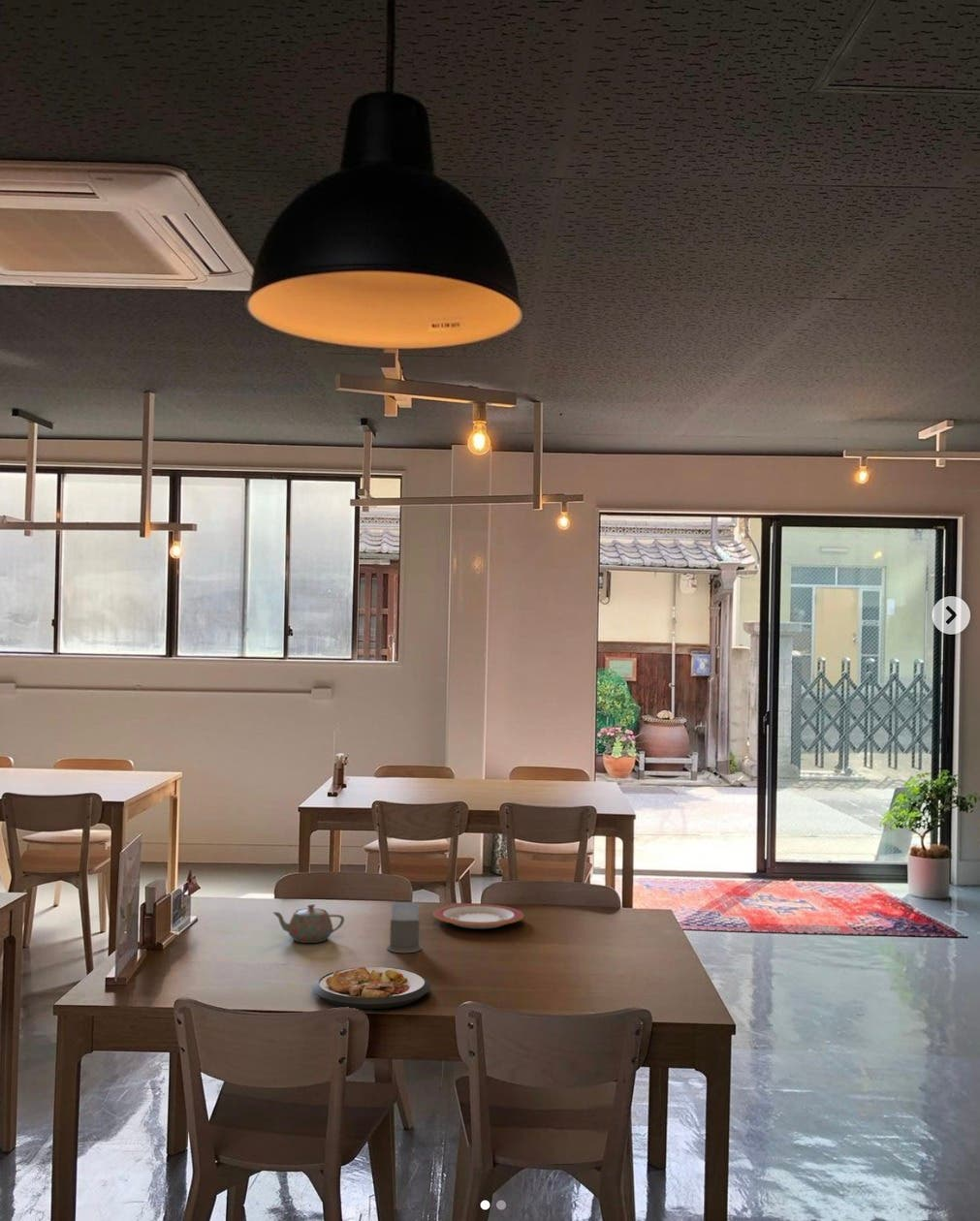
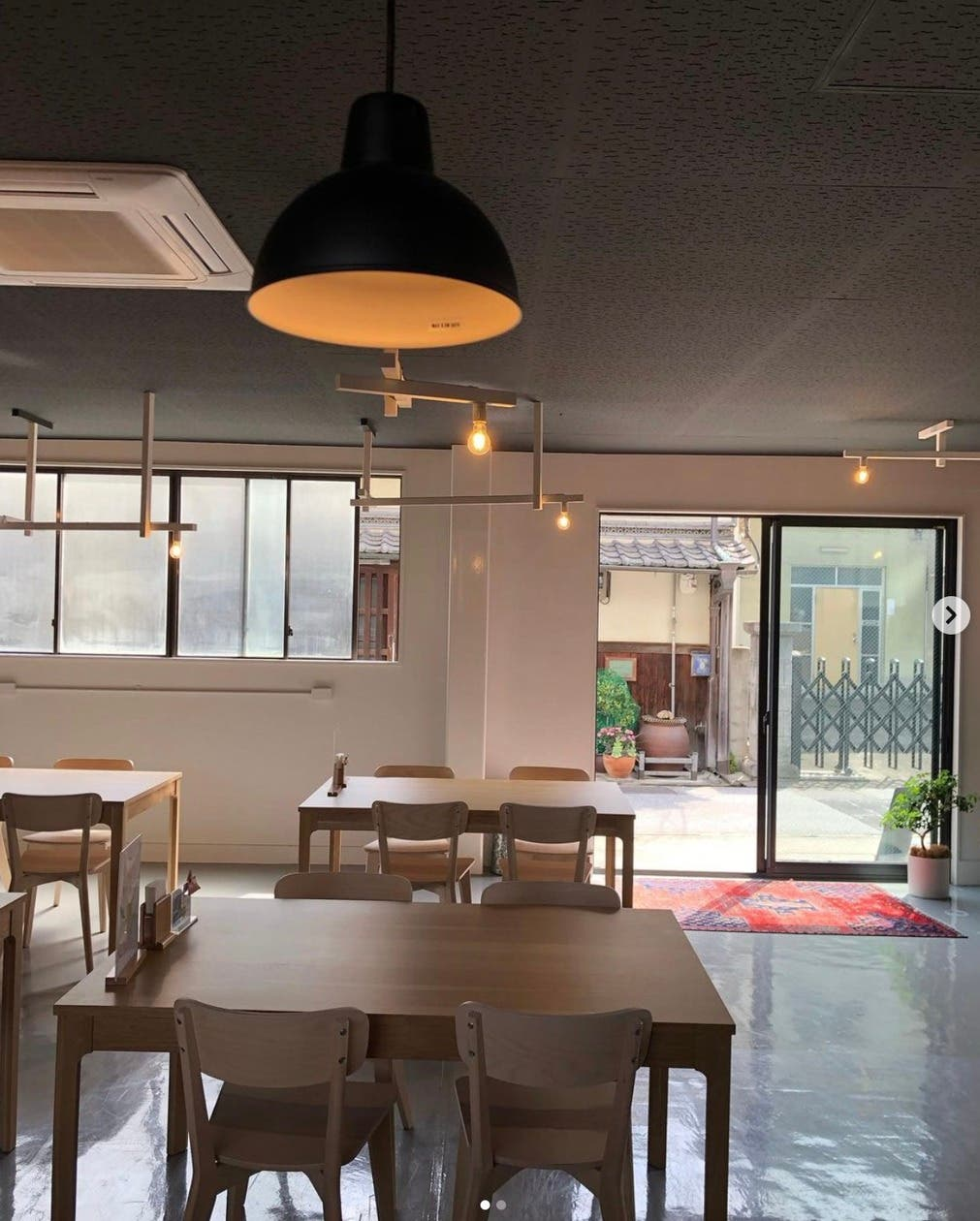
- mug (405, 925)
- teapot (308, 922)
- plate (478, 917)
- plate (371, 982)
